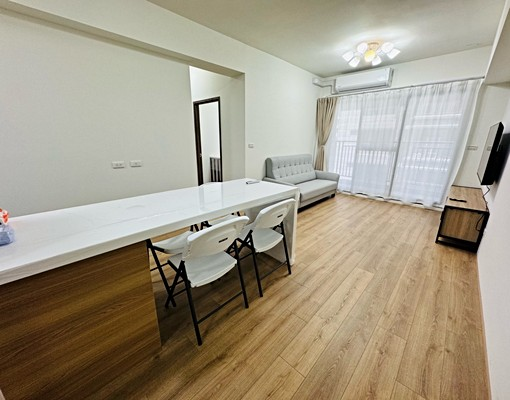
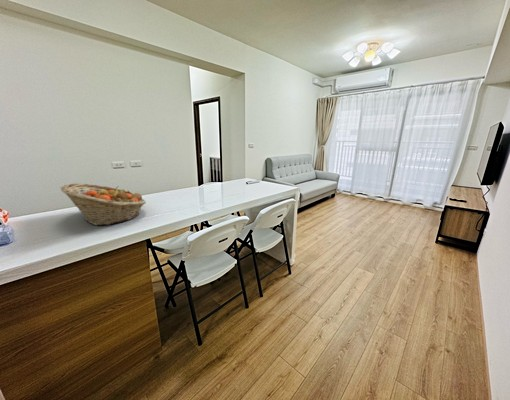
+ fruit basket (107, 200)
